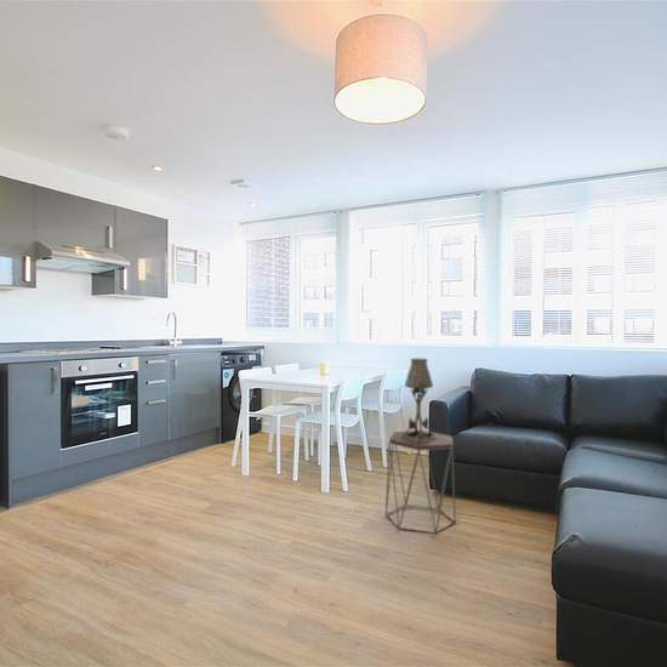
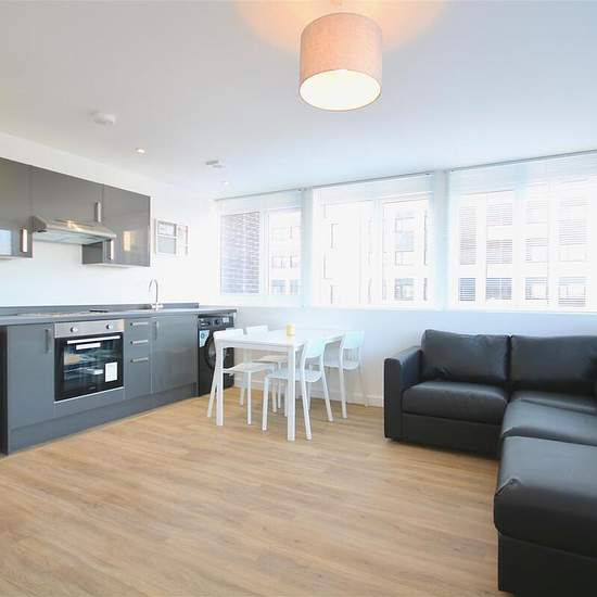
- table lamp (418, 398)
- side table (423, 477)
